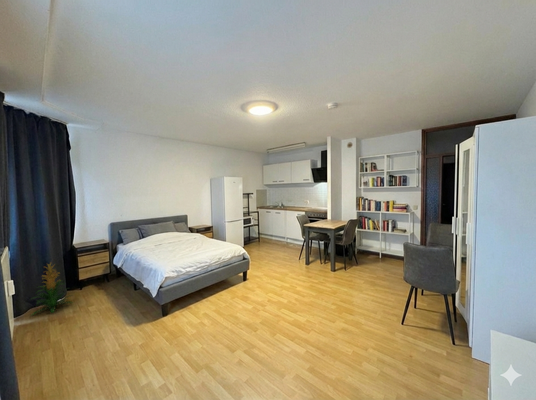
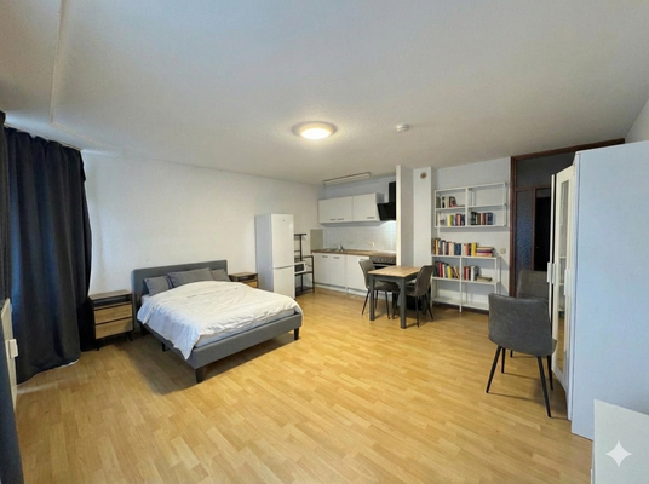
- indoor plant (51, 285)
